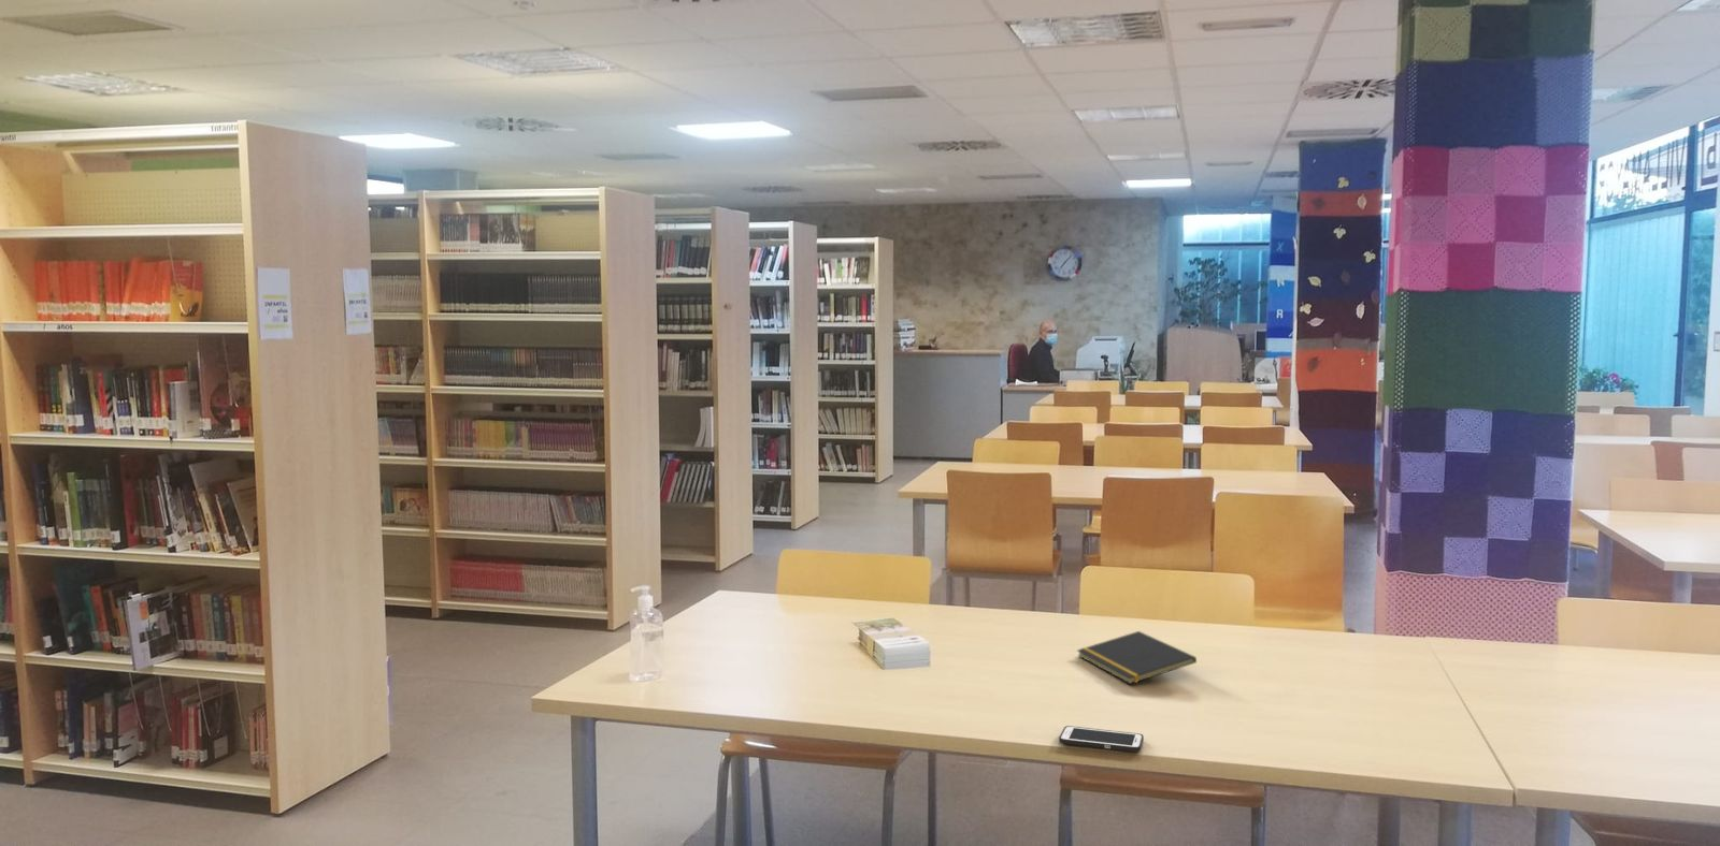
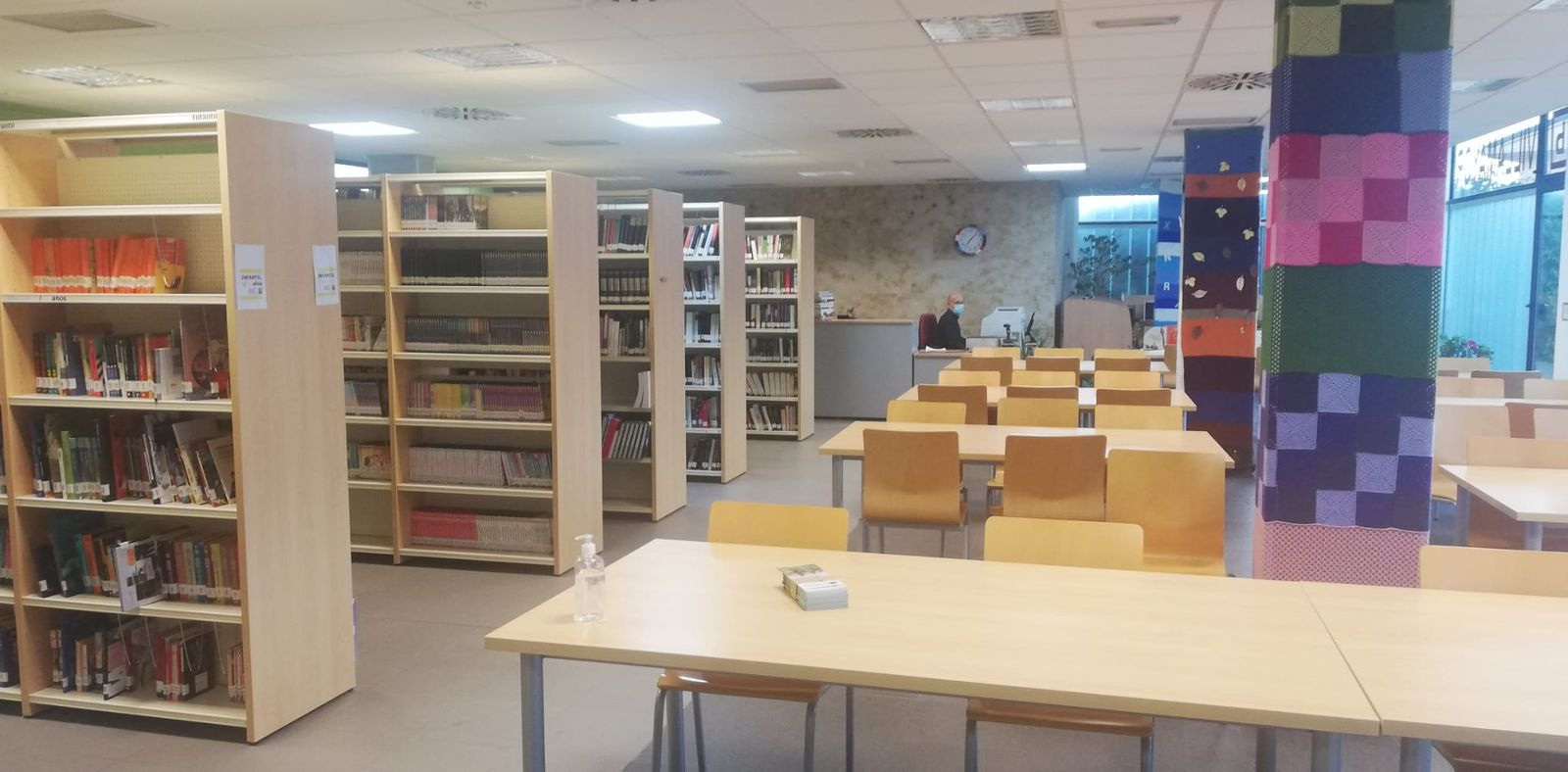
- notepad (1134, 656)
- cell phone (1101, 739)
